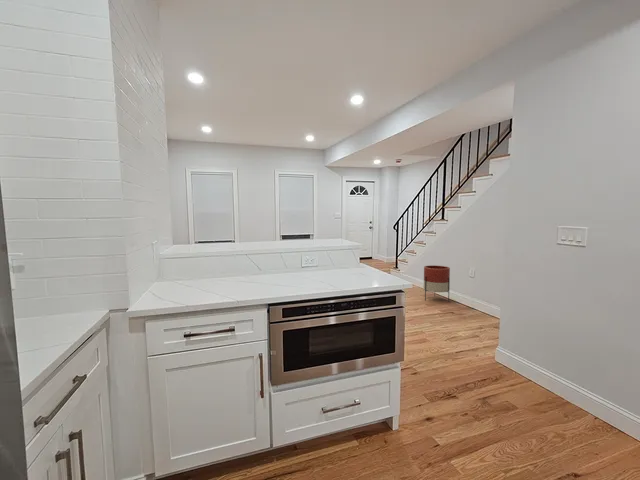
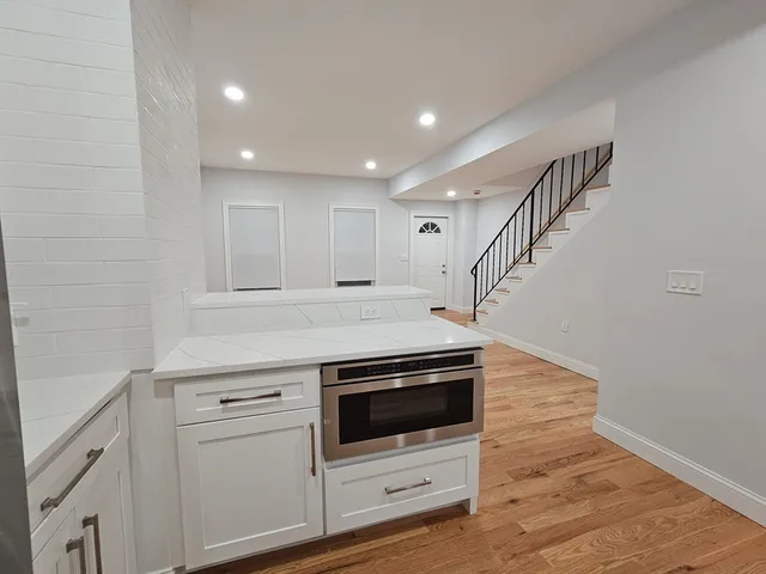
- planter (436, 283)
